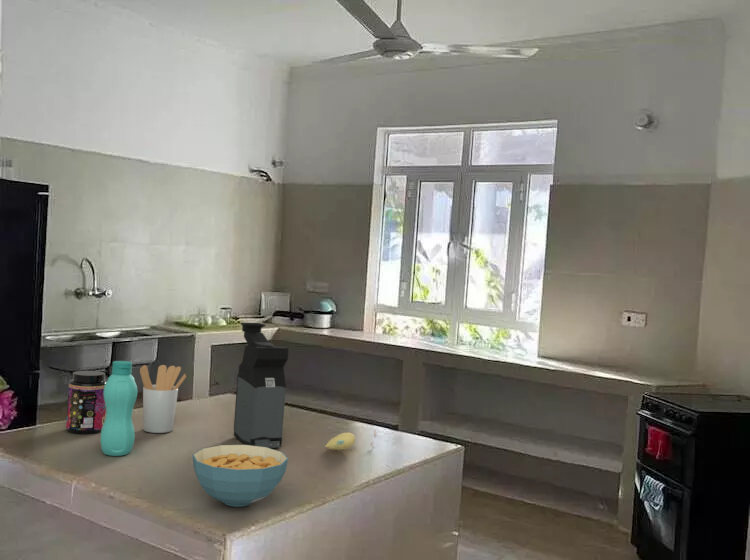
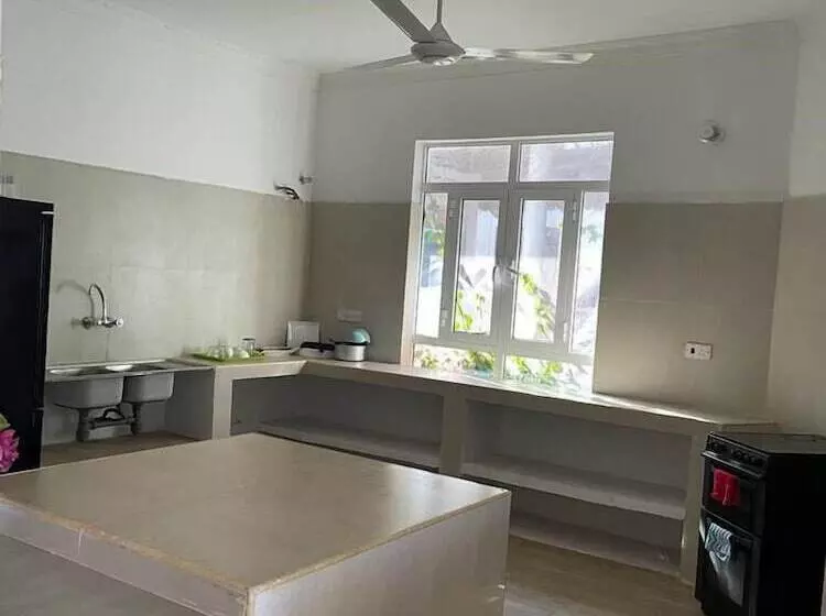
- jar (87, 401)
- utensil holder (162, 396)
- bottle (119, 407)
- cereal bowl (239, 479)
- coffee maker (259, 383)
- banana (348, 442)
